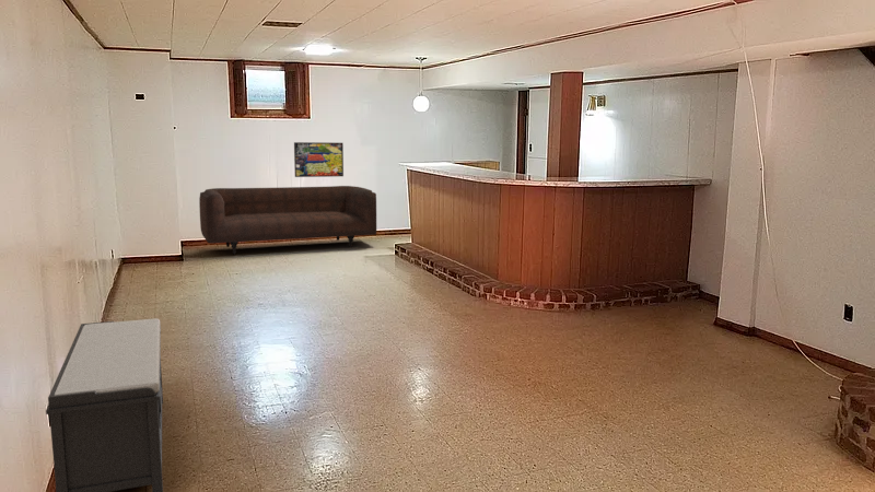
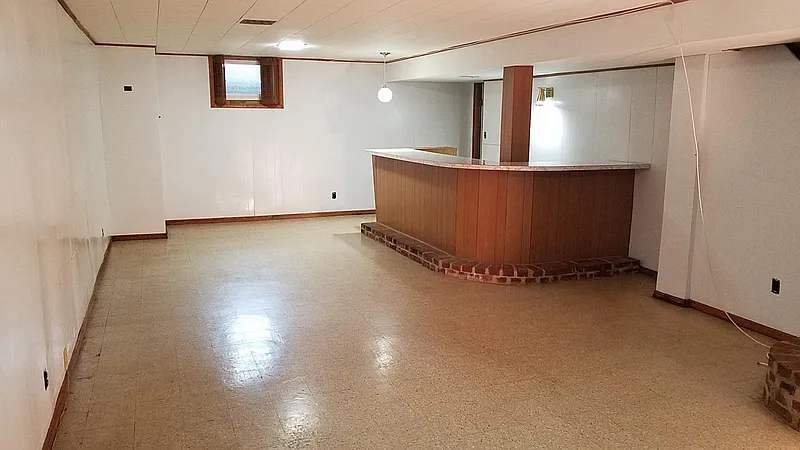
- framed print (318, 160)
- sofa (289, 218)
- bench (116, 400)
